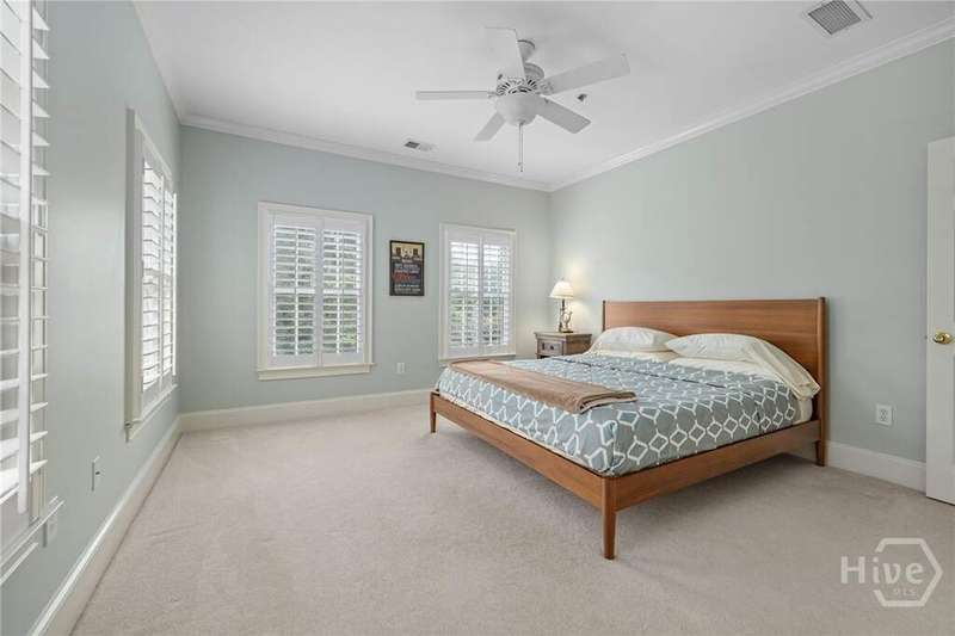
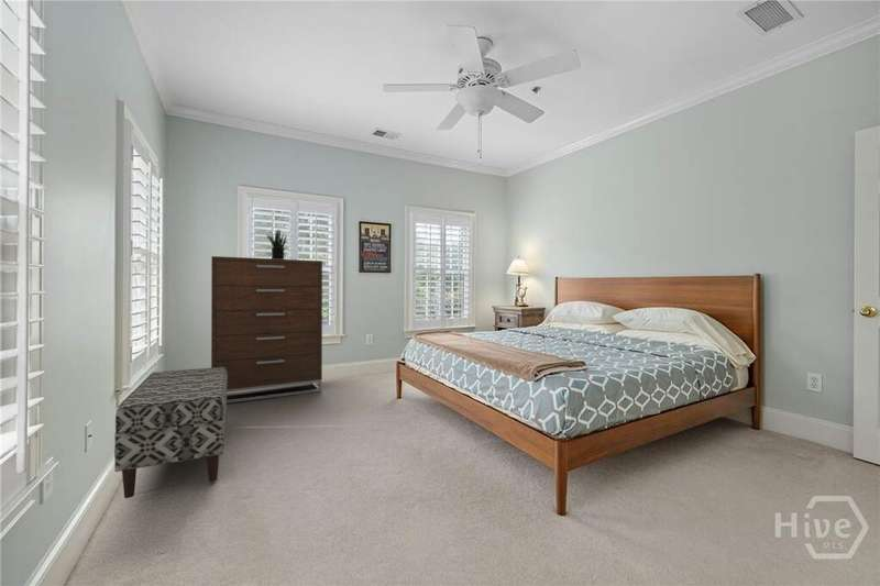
+ dresser (267, 327)
+ potted plant (276, 244)
+ bench (183, 419)
